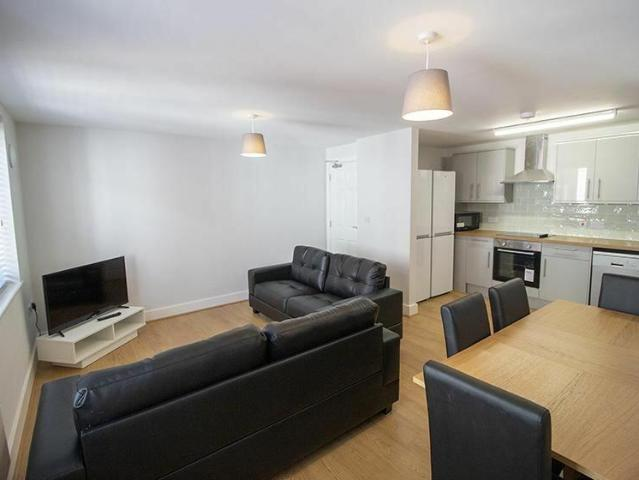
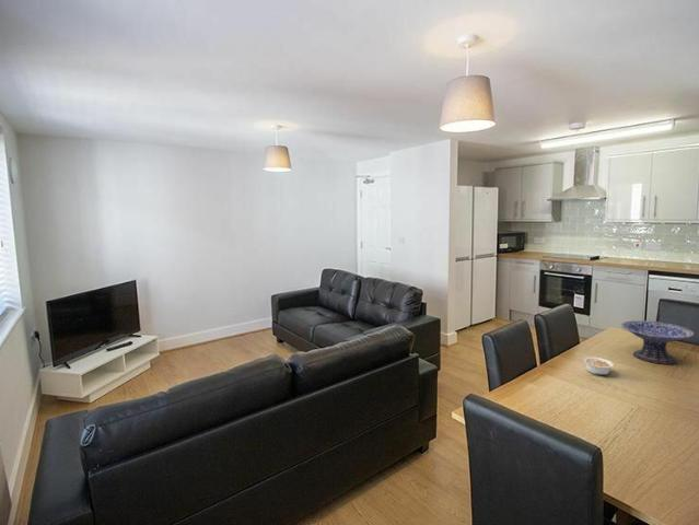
+ legume (597, 365)
+ decorative bowl (654, 342)
